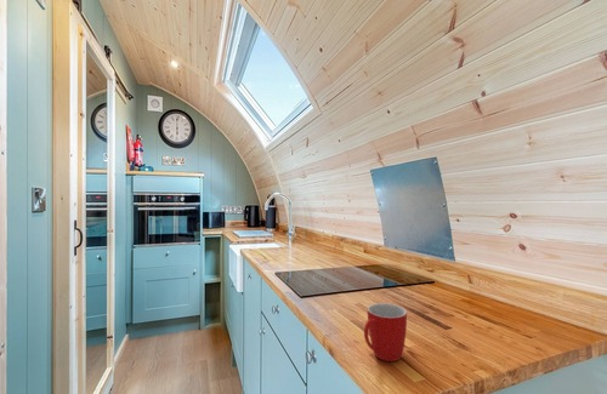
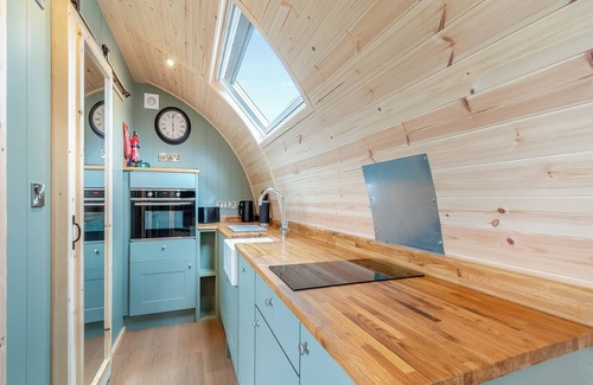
- mug (382, 335)
